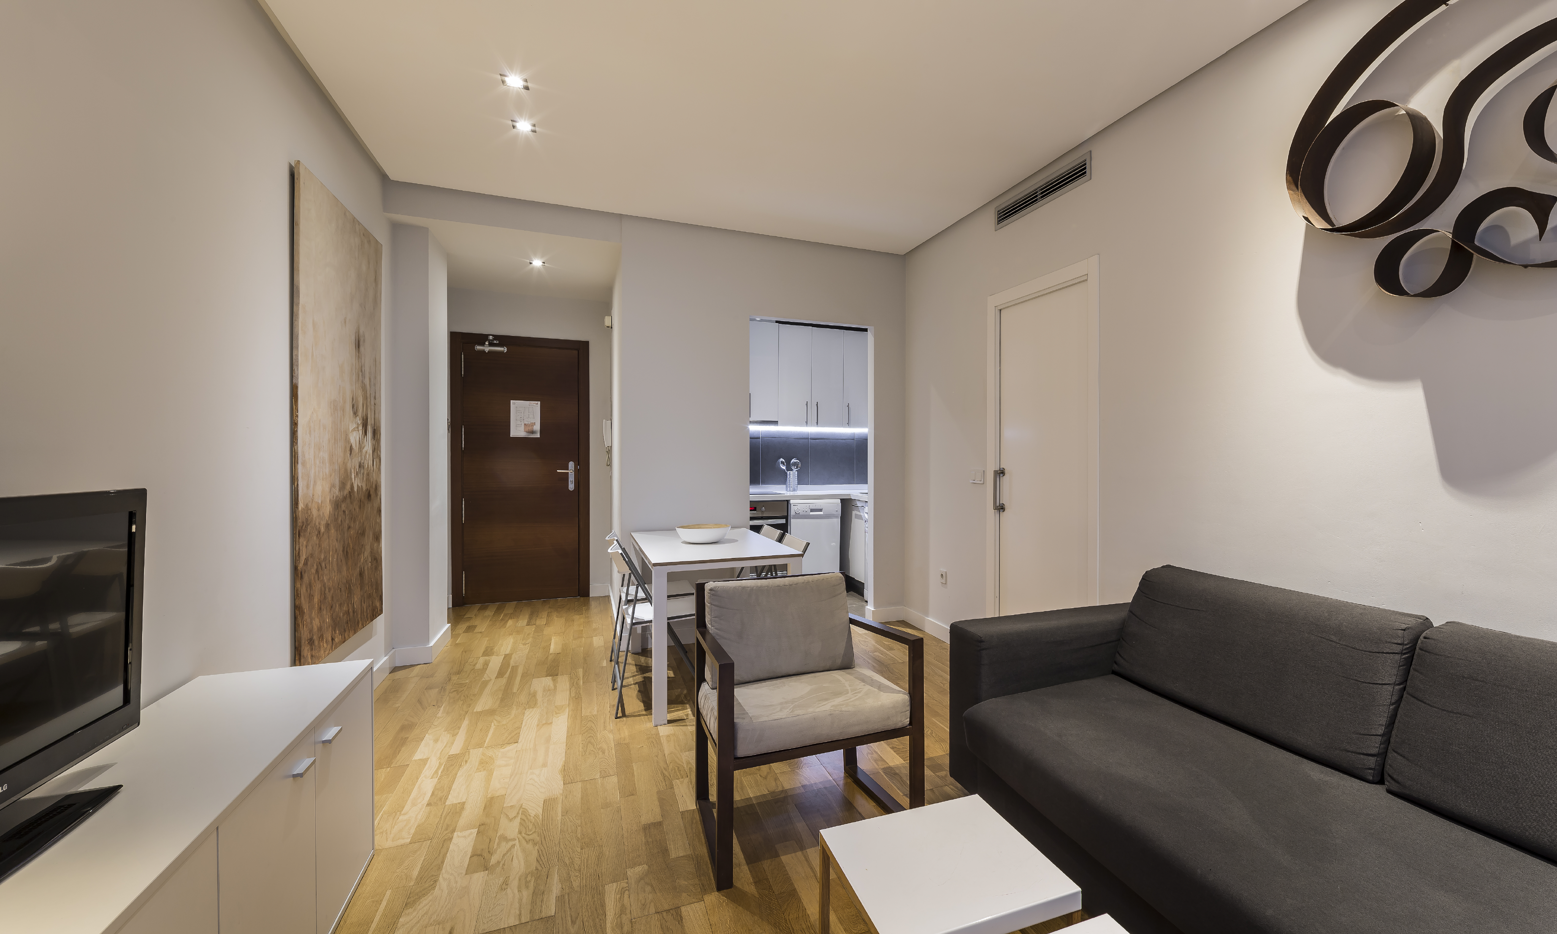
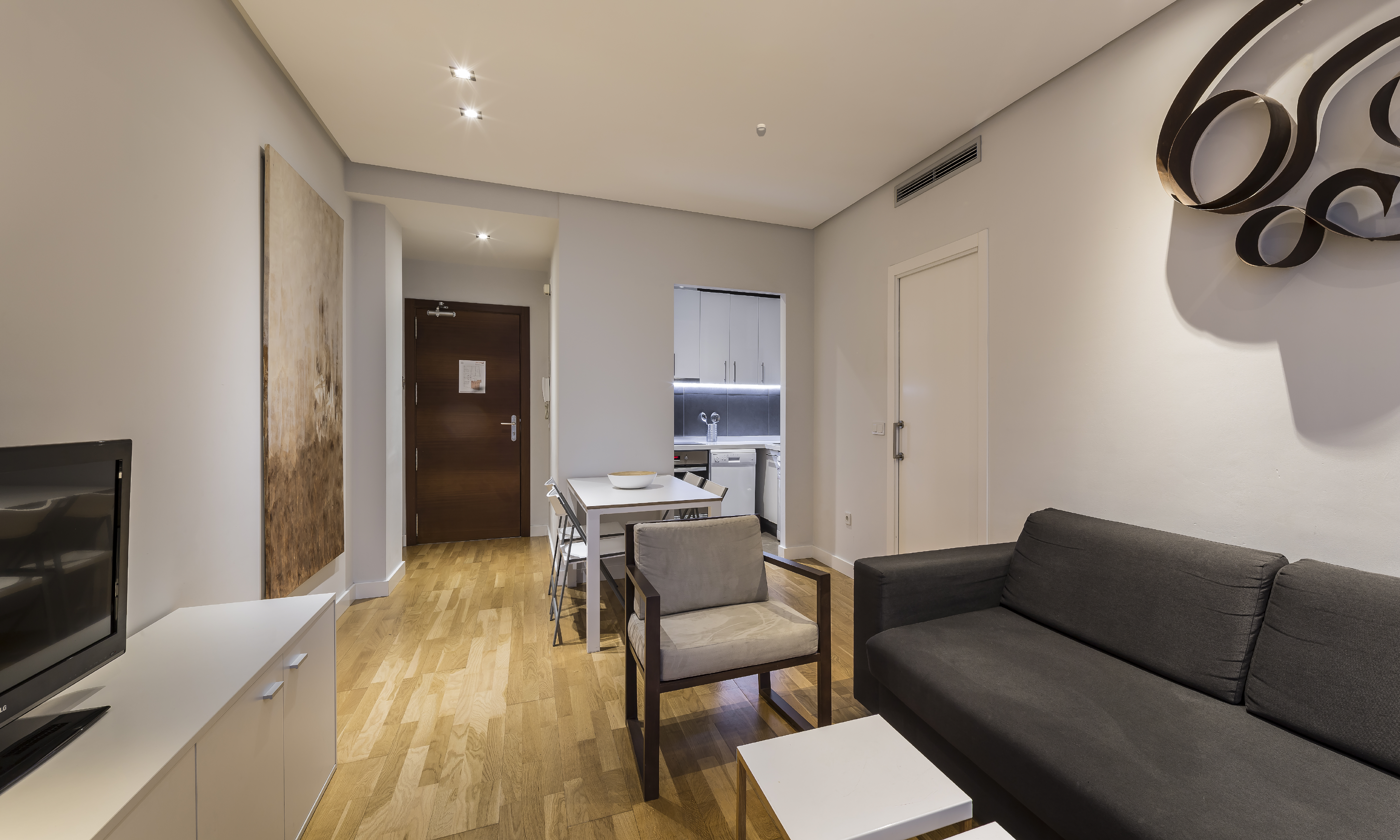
+ smoke detector (761, 131)
